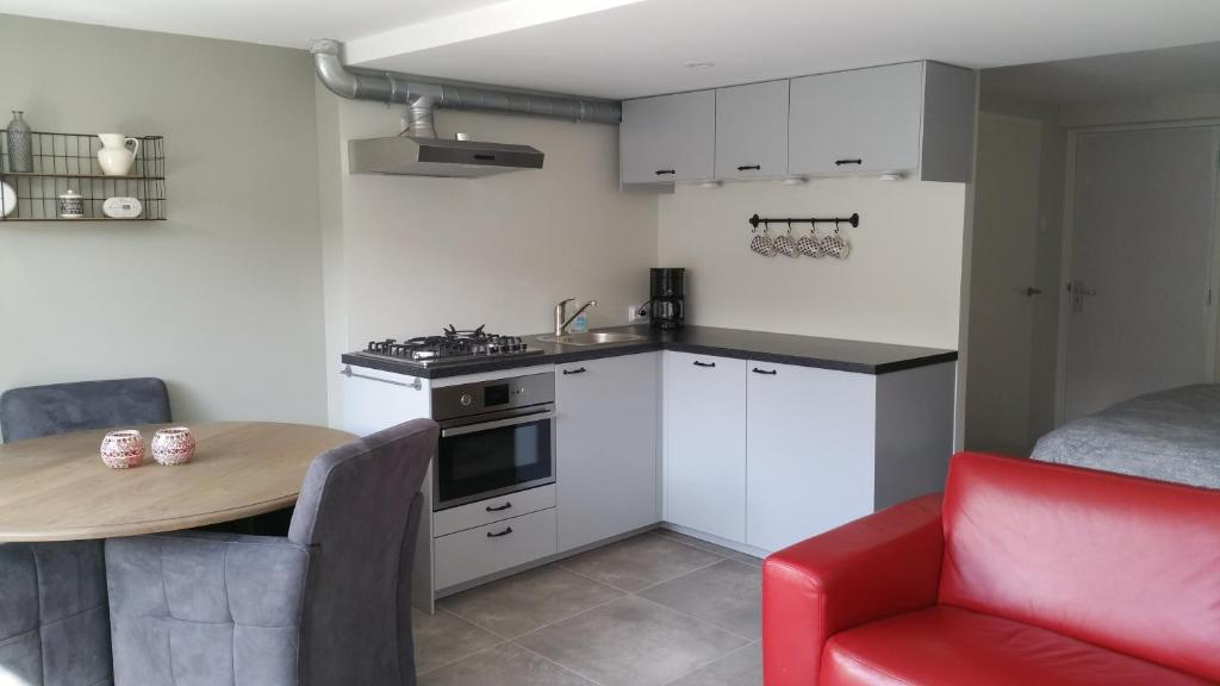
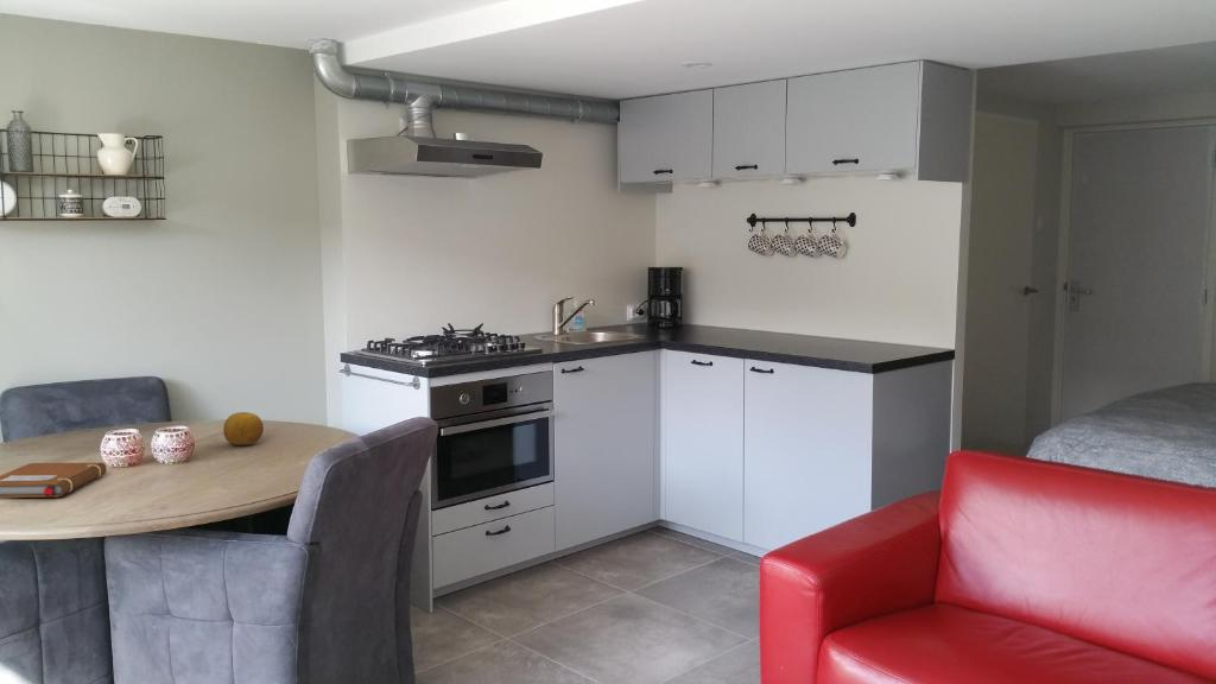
+ notebook (45, 480)
+ fruit (242, 429)
